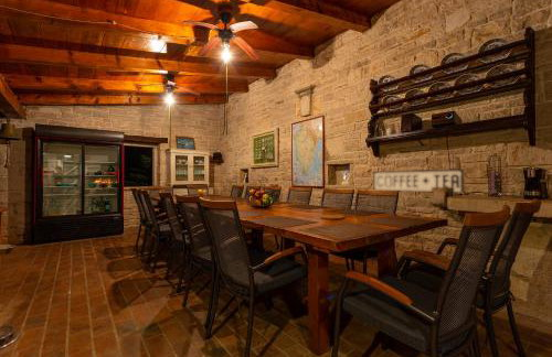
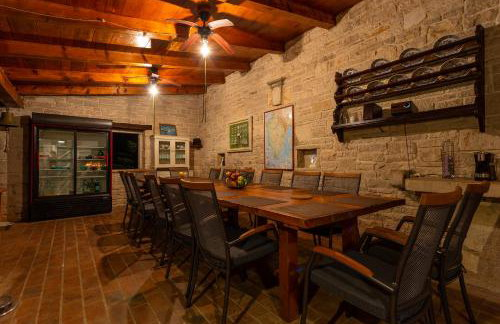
- sign (412, 181)
